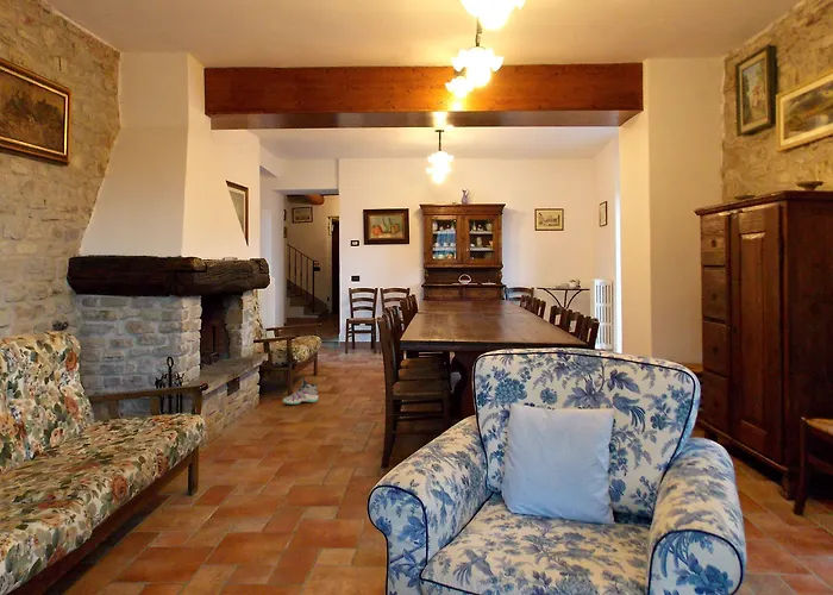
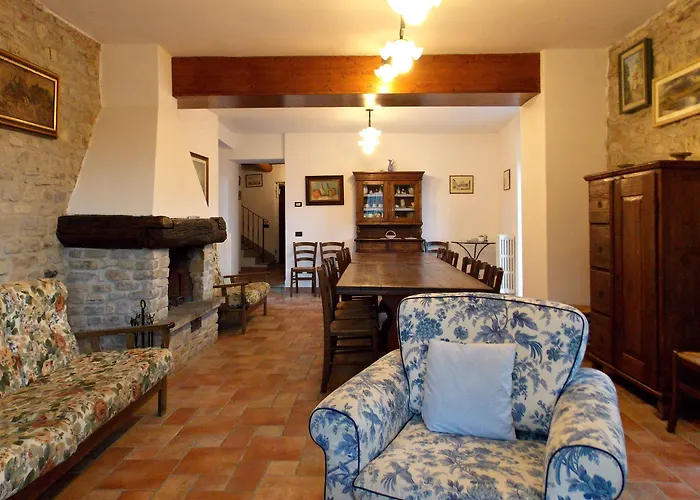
- sneaker (300, 389)
